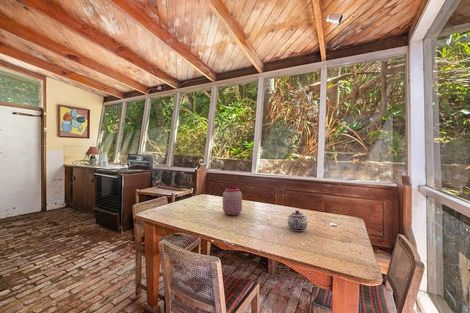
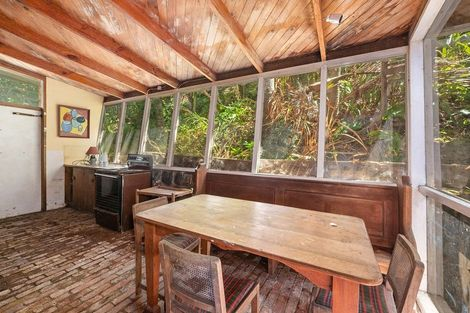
- jar (232, 200)
- teapot (297, 219)
